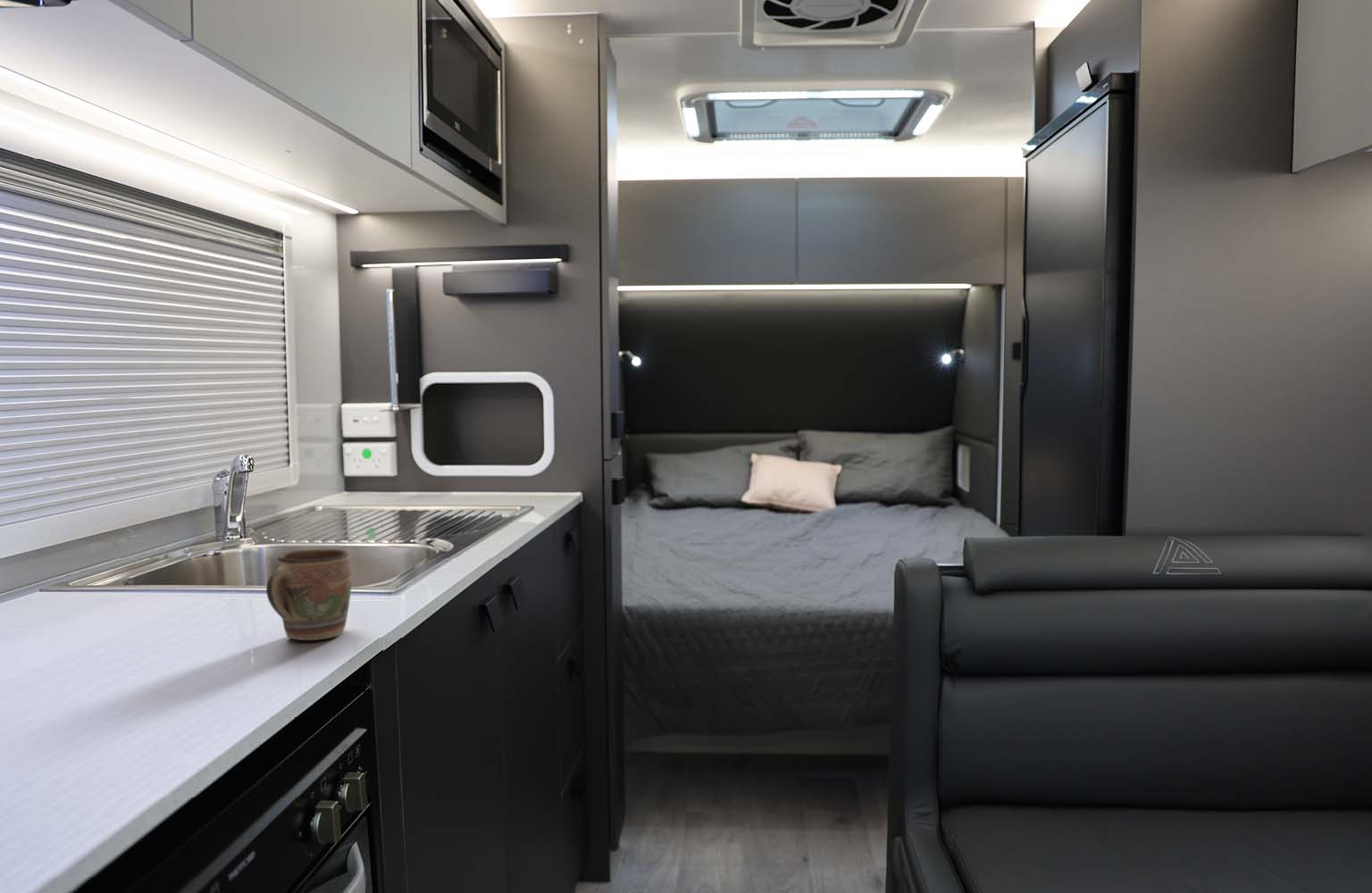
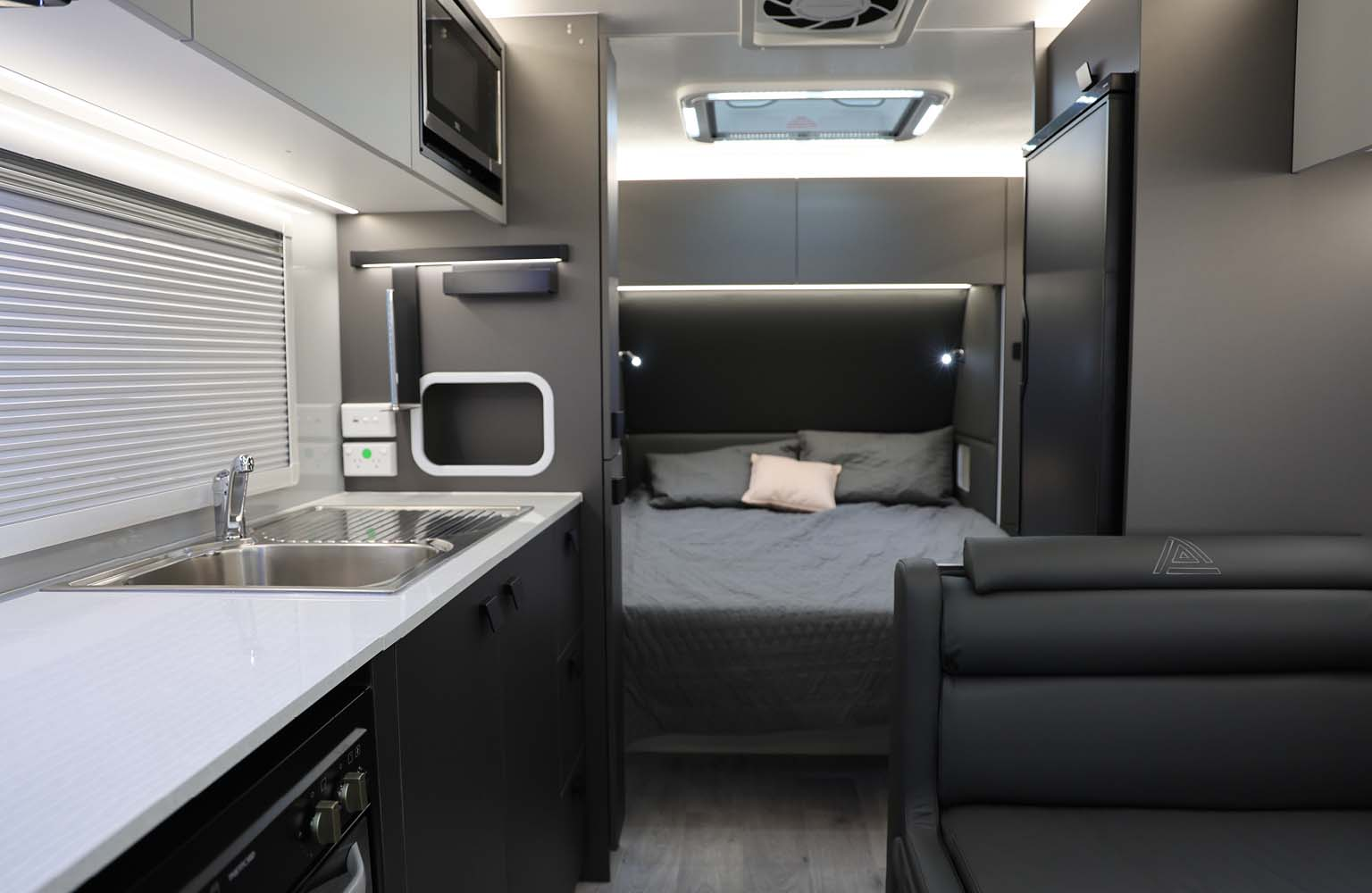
- mug (308, 594)
